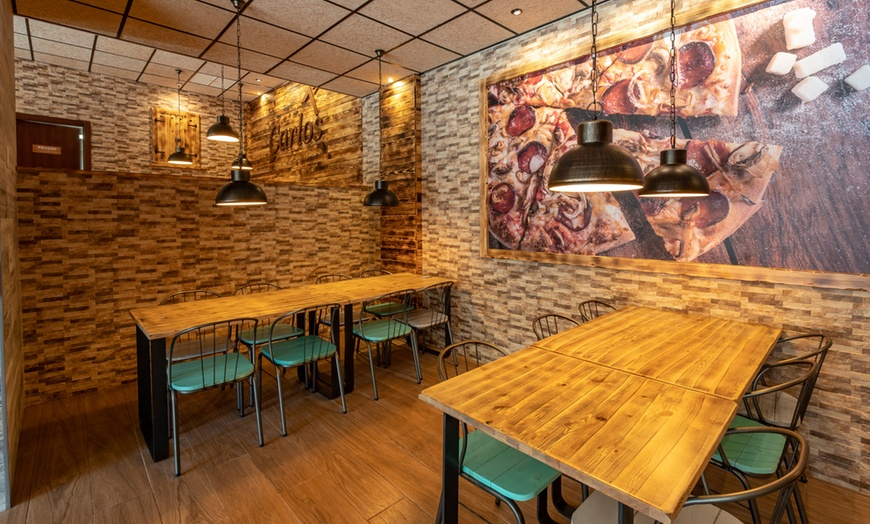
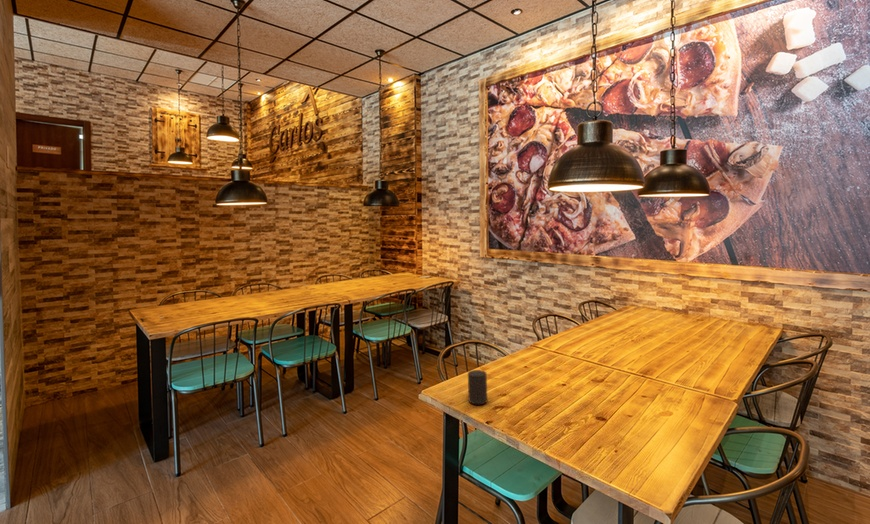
+ cup (477, 386)
